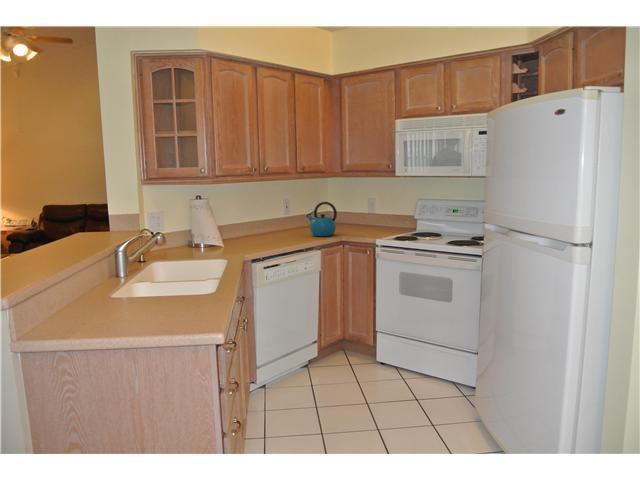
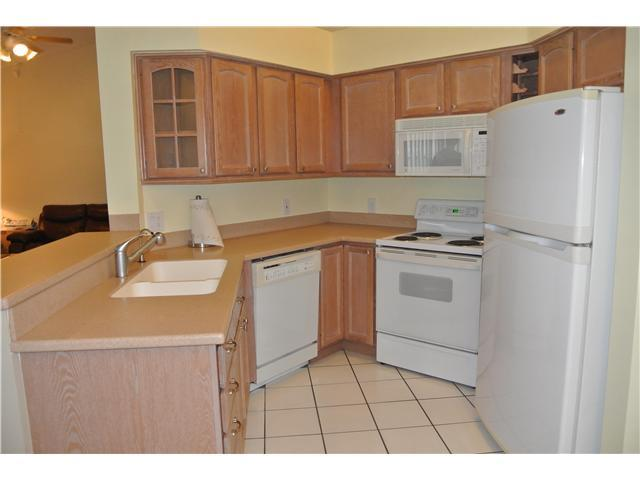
- kettle (321, 218)
